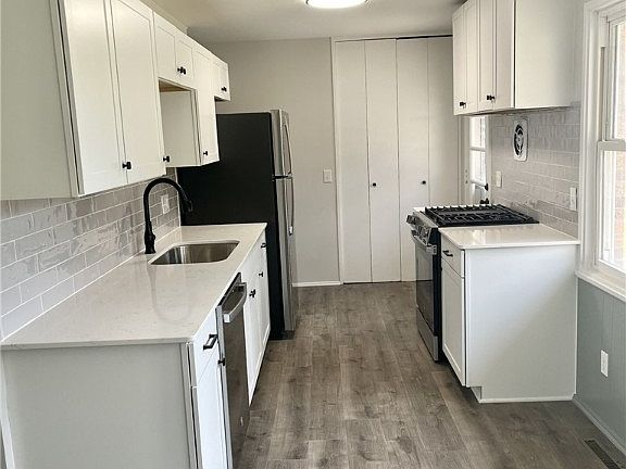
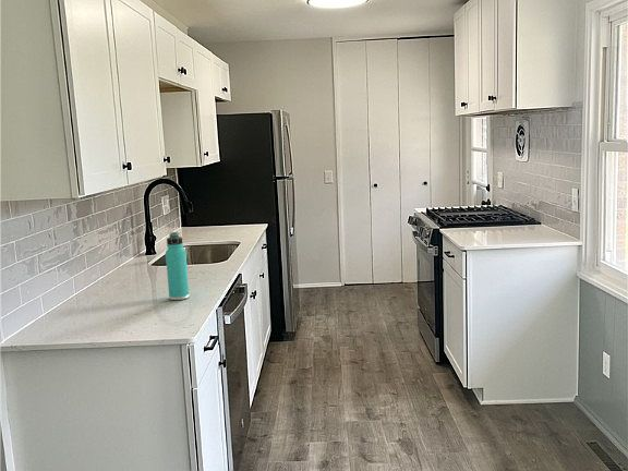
+ thermos bottle (177, 265)
